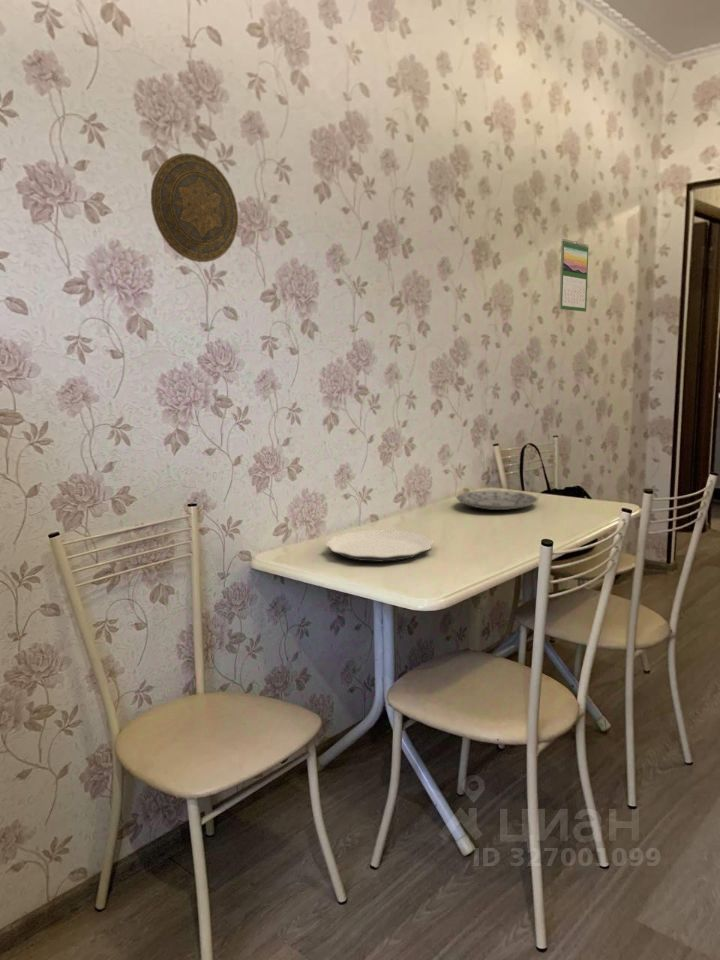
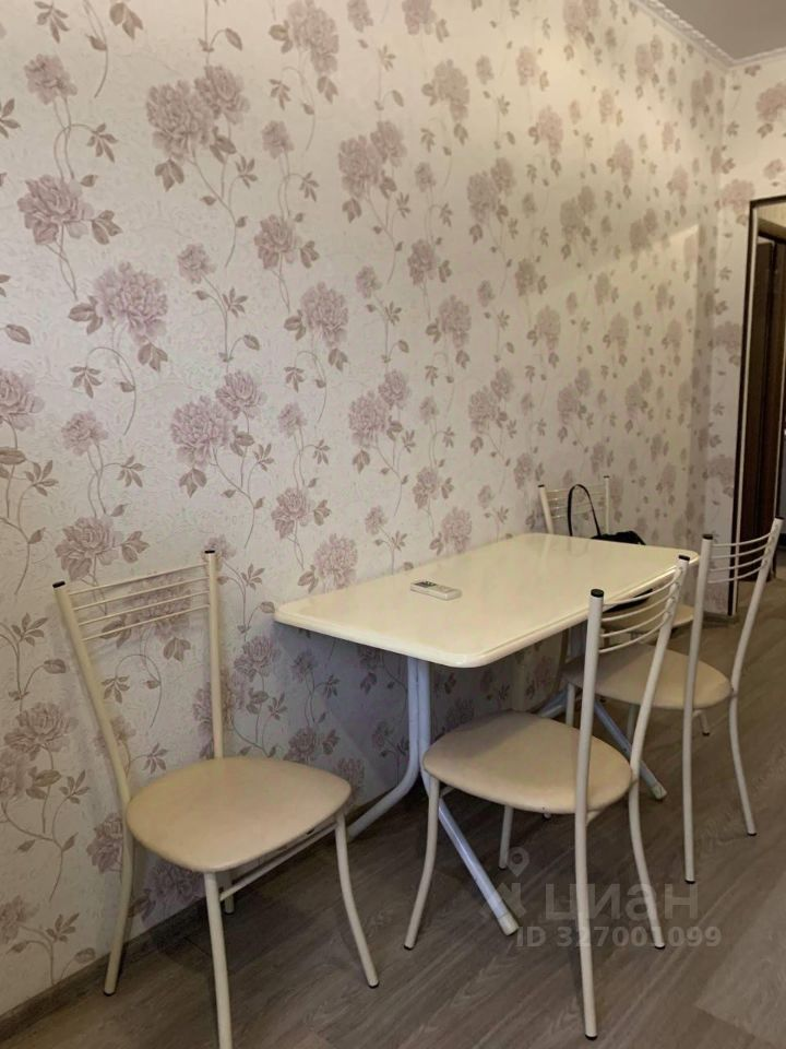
- plate (379, 546)
- plate (496, 501)
- calendar (574, 275)
- decorative plate (199, 208)
